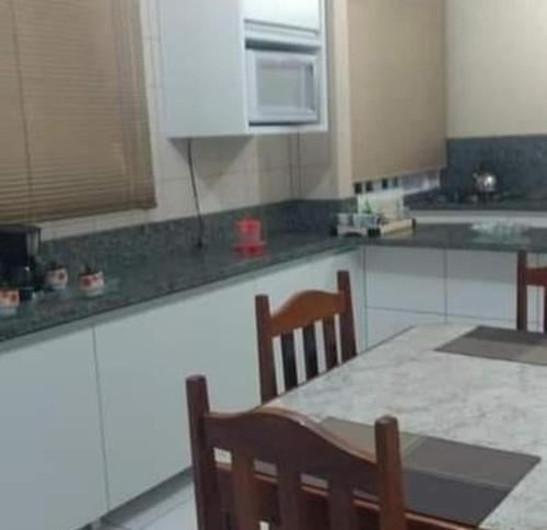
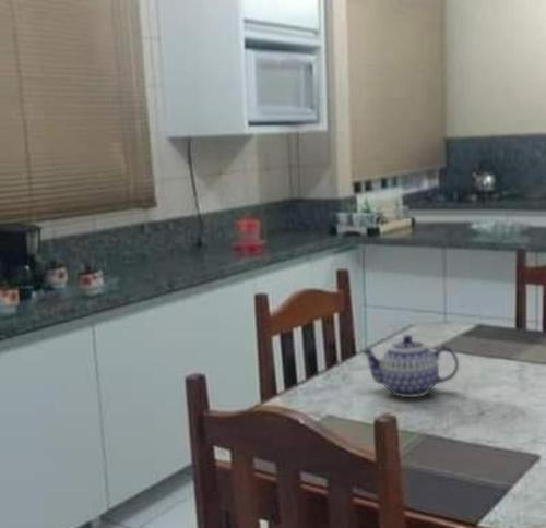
+ teapot (408, 363)
